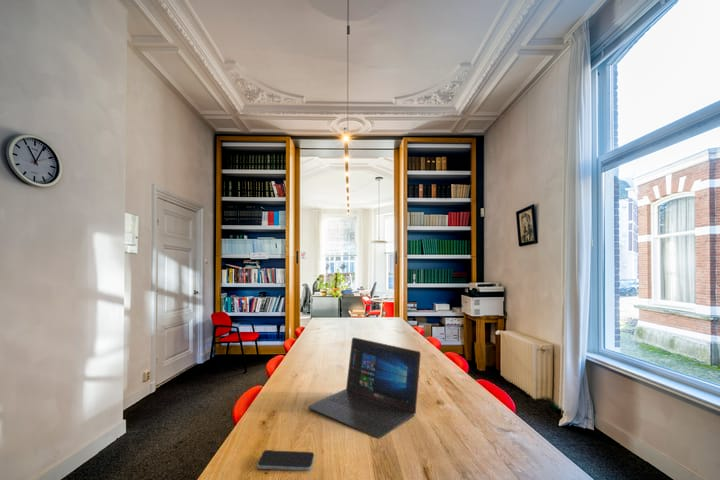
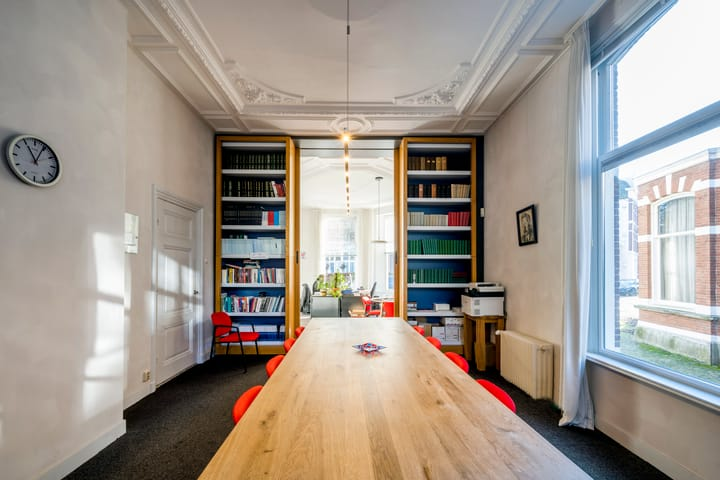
- smartphone (286, 460)
- laptop (363, 380)
